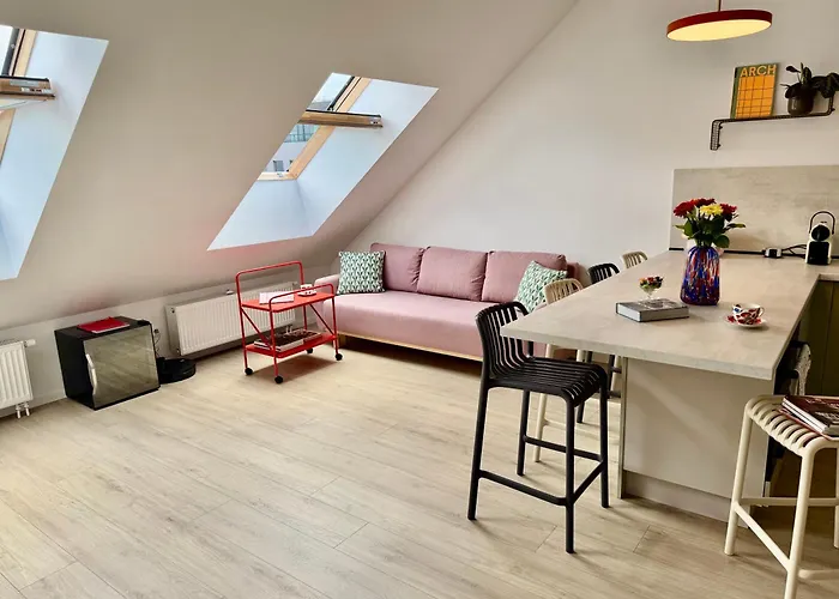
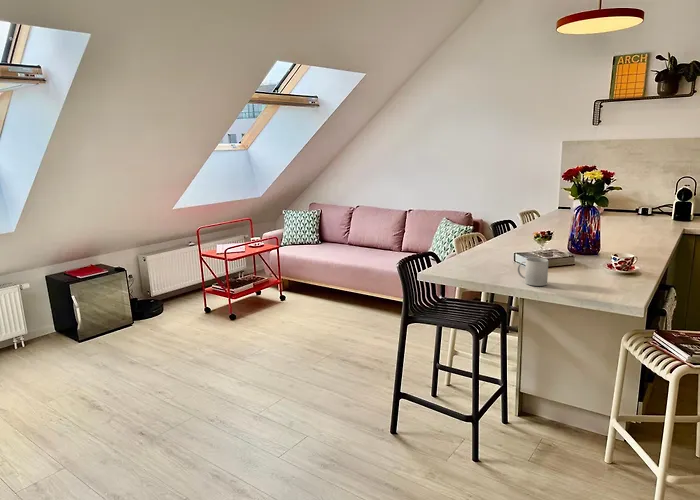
+ mug (532, 270)
